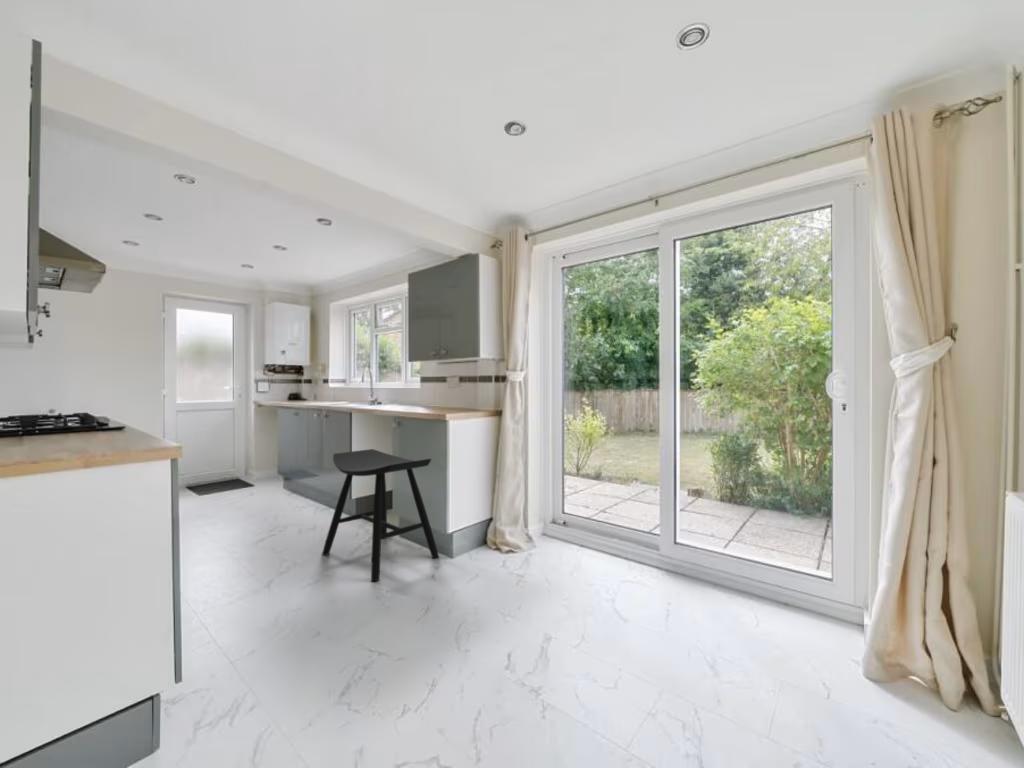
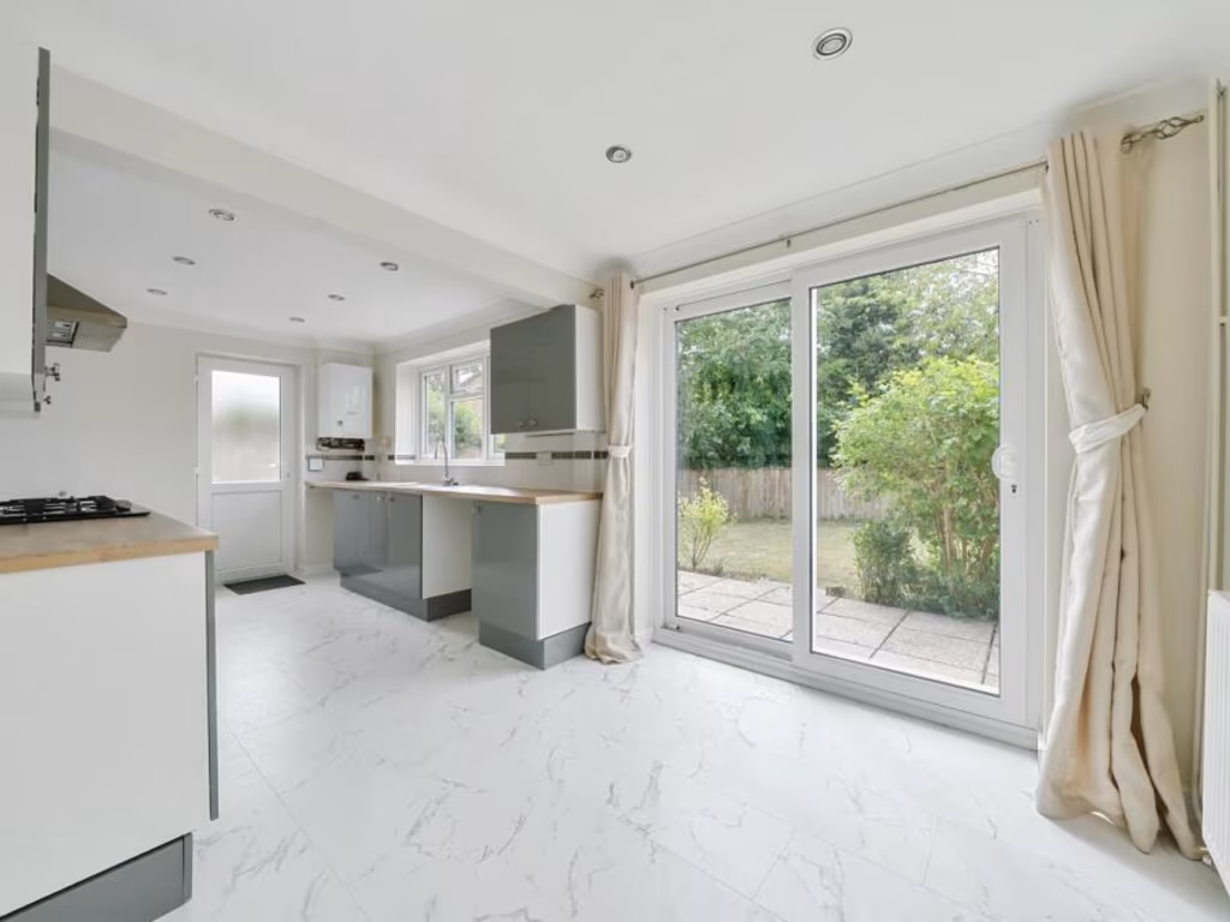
- stool (380, 505)
